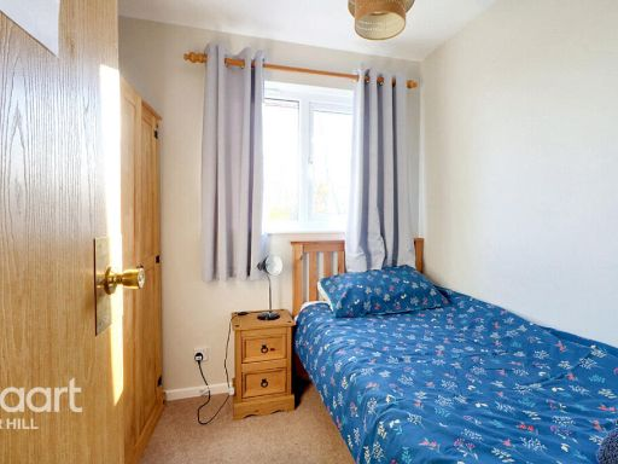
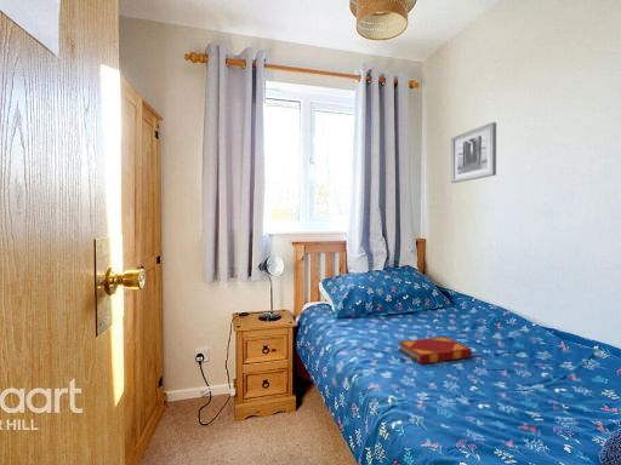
+ wall art (472, 155)
+ hardback book (433, 349)
